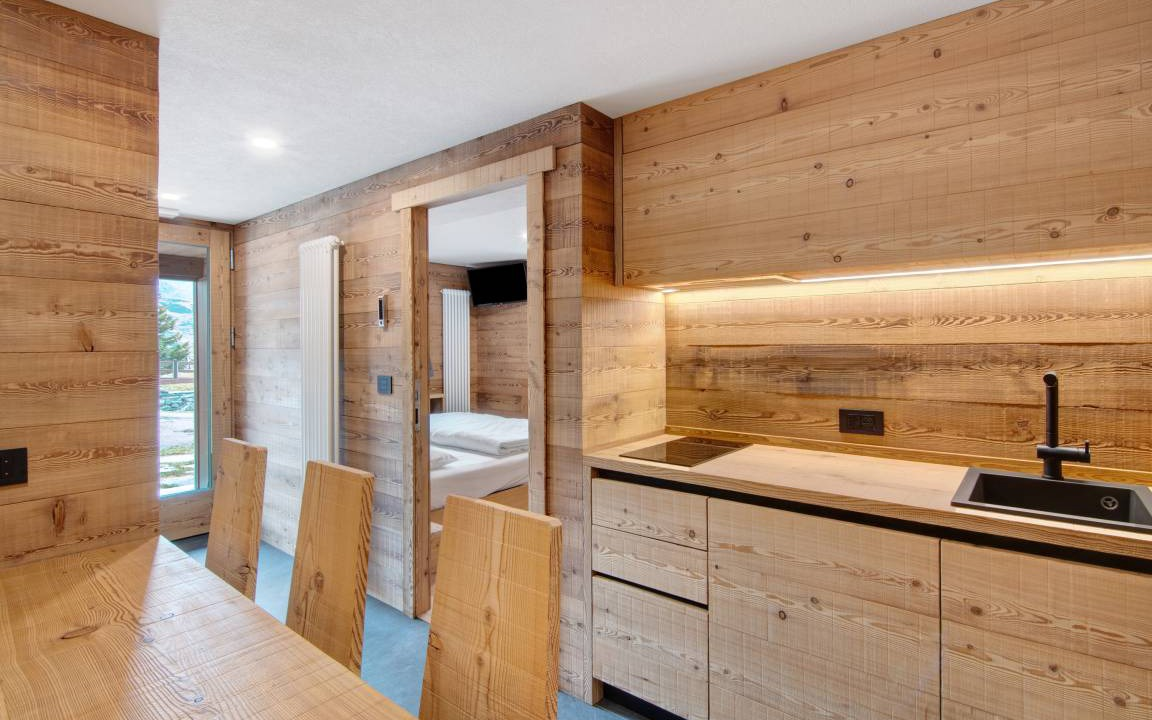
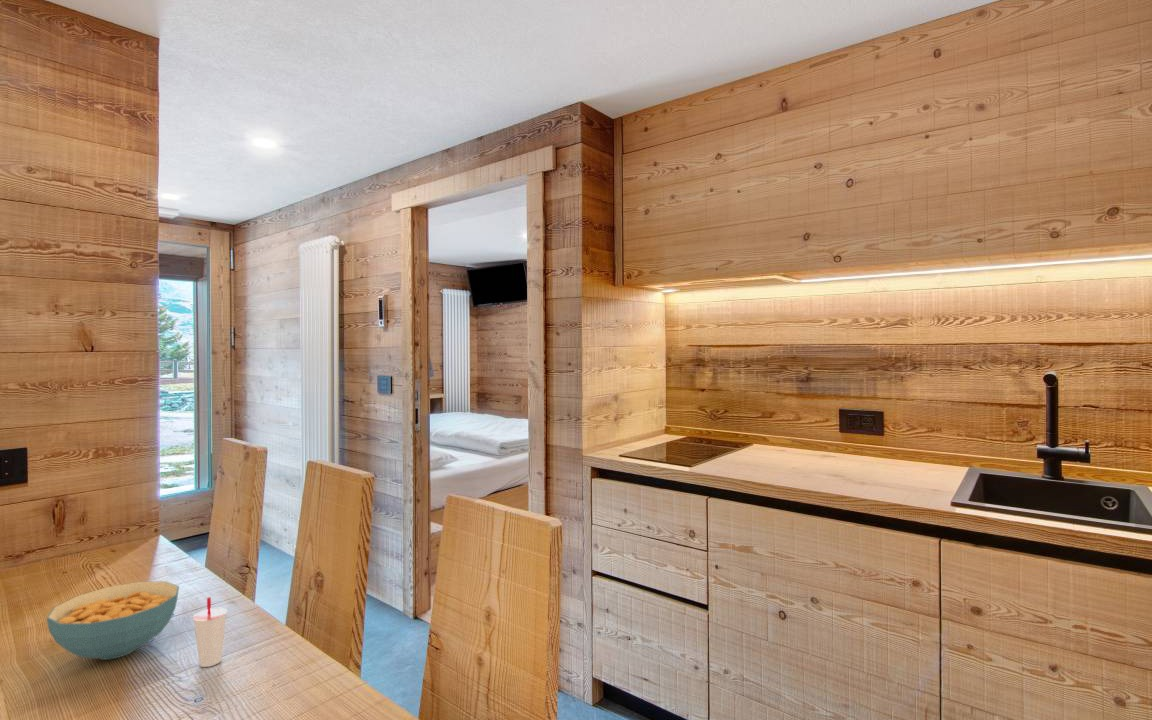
+ cereal bowl (117, 626)
+ cup (210, 629)
